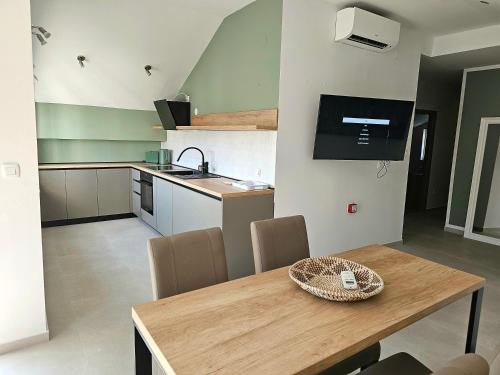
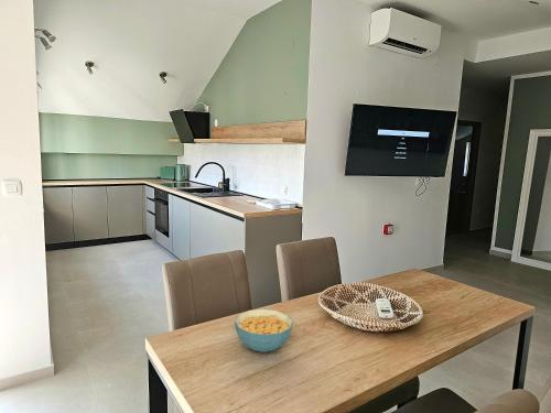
+ cereal bowl (263, 334)
